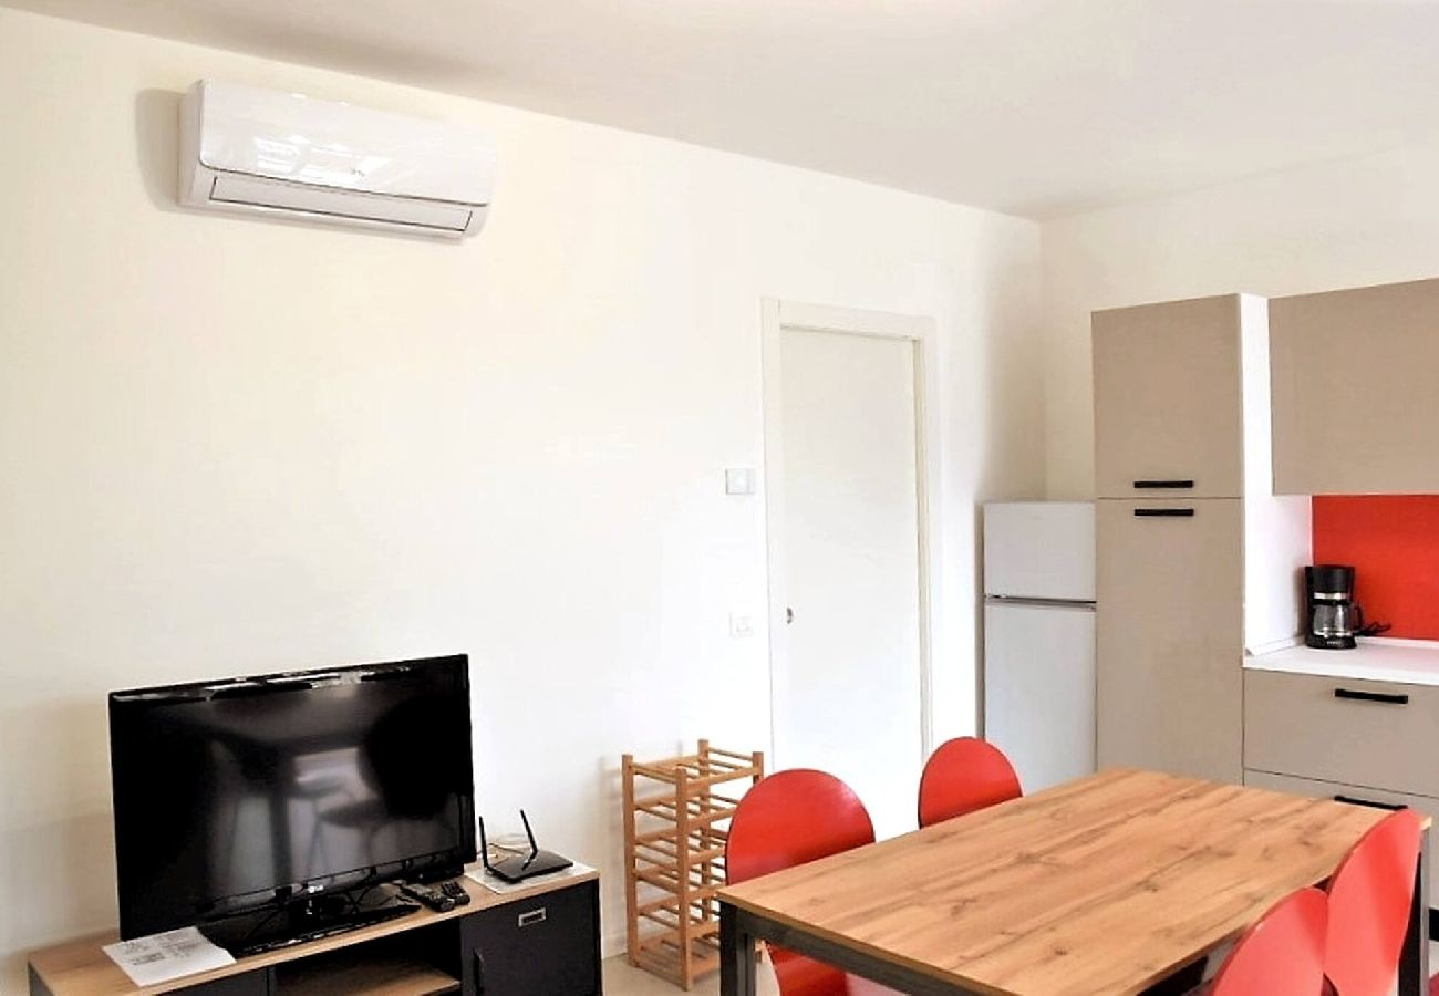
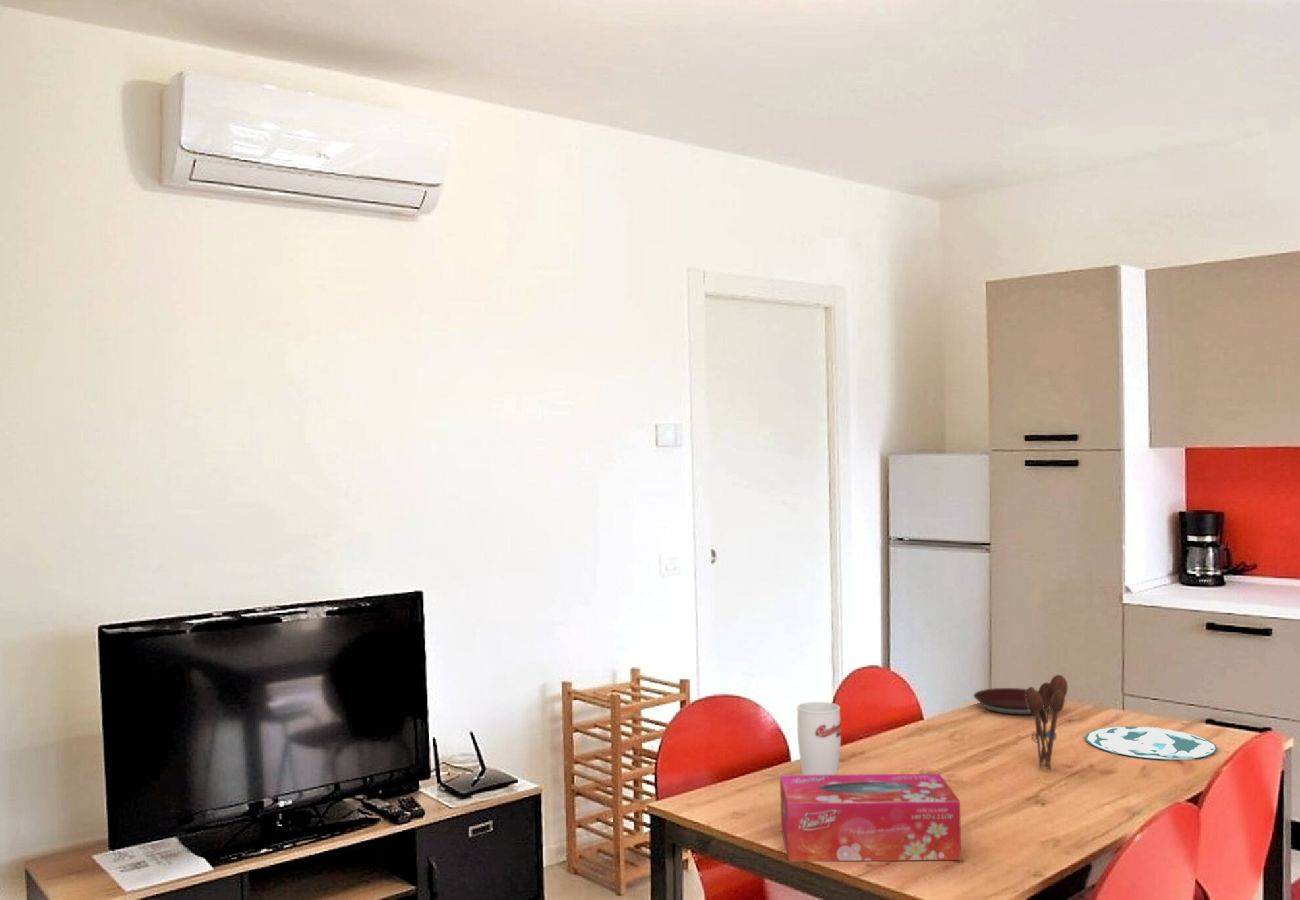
+ utensil holder (1047, 722)
+ tissue box (866, 815)
+ cup (819, 751)
+ plate (1149, 736)
+ plate (1015, 702)
